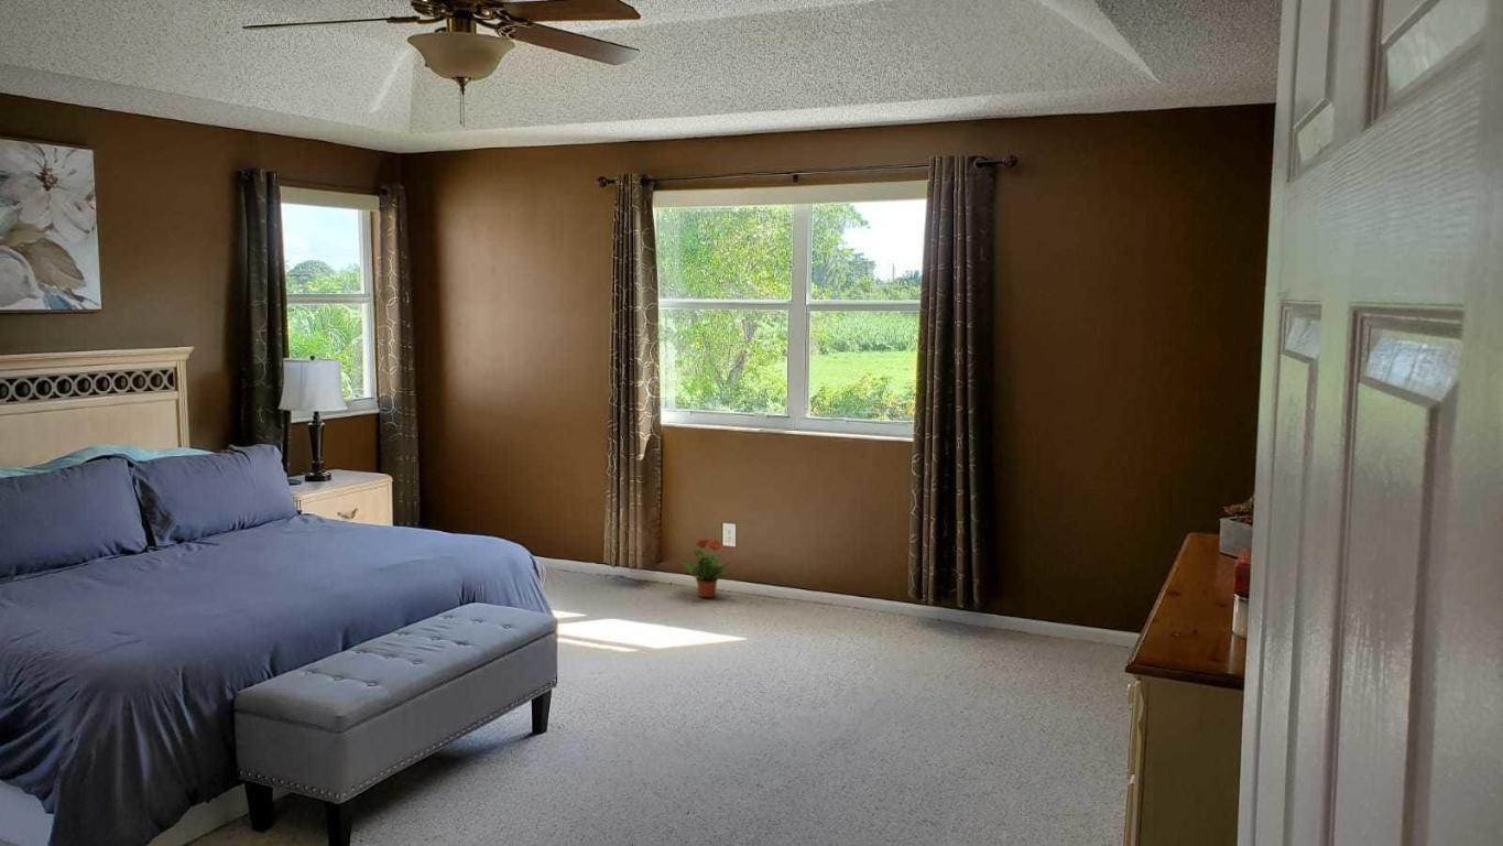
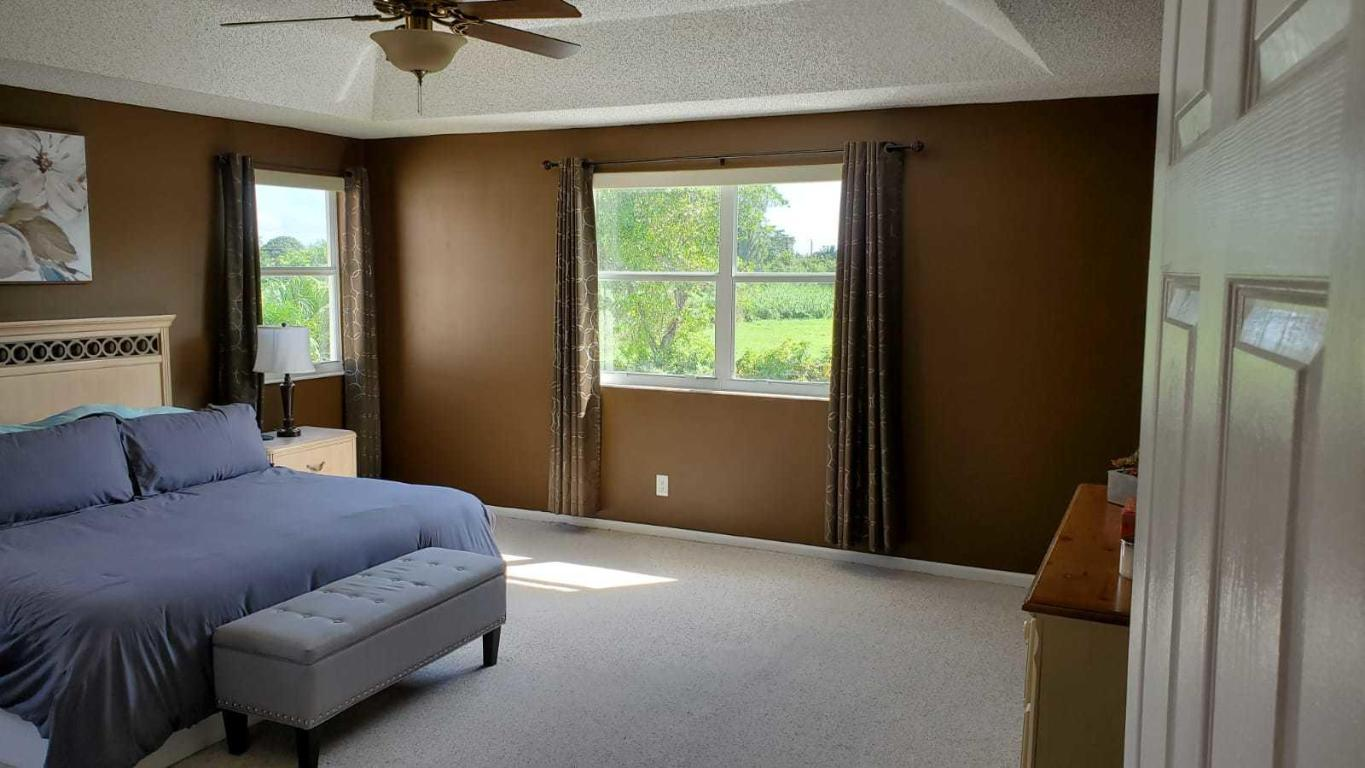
- potted plant (707, 567)
